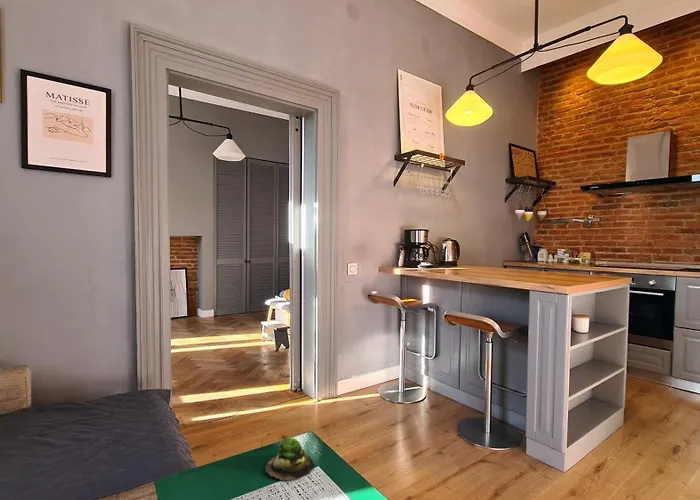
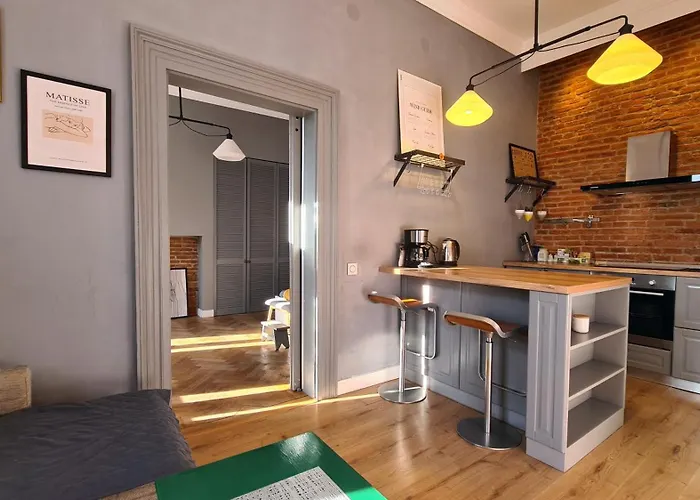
- succulent plant (289, 453)
